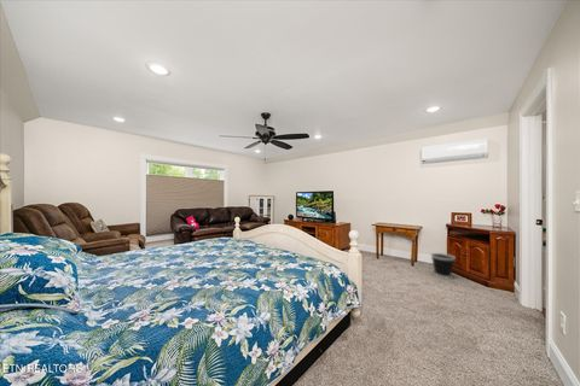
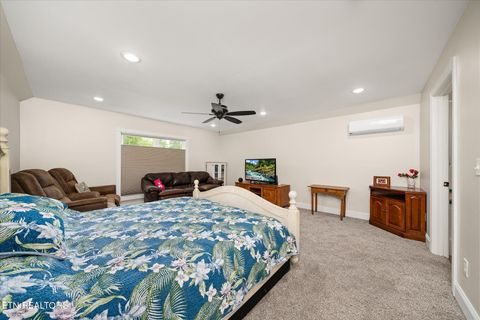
- wastebasket (442, 265)
